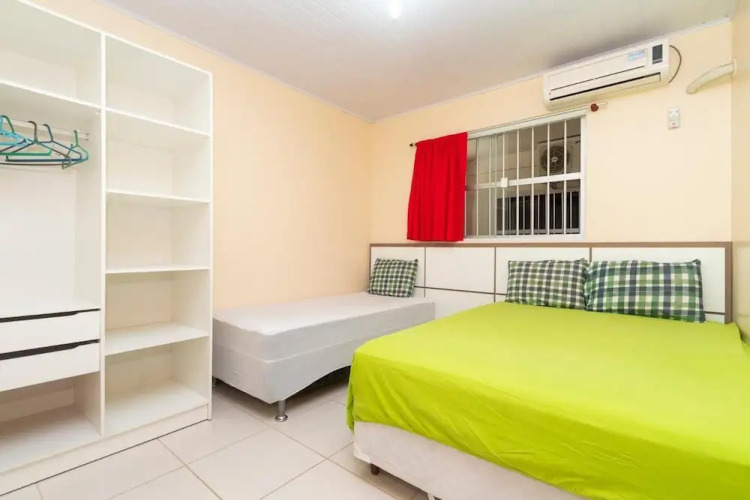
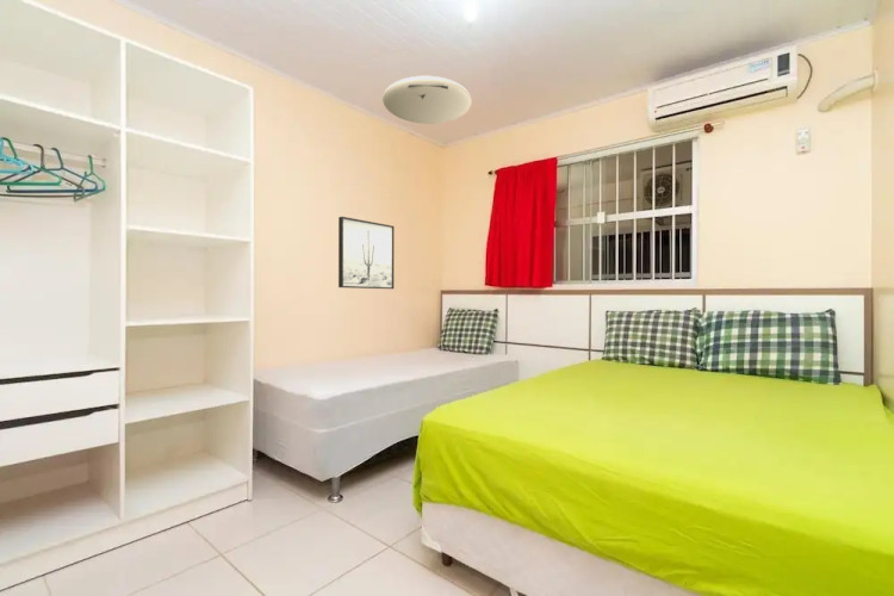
+ ceiling light (427, 101)
+ wall art (367, 254)
